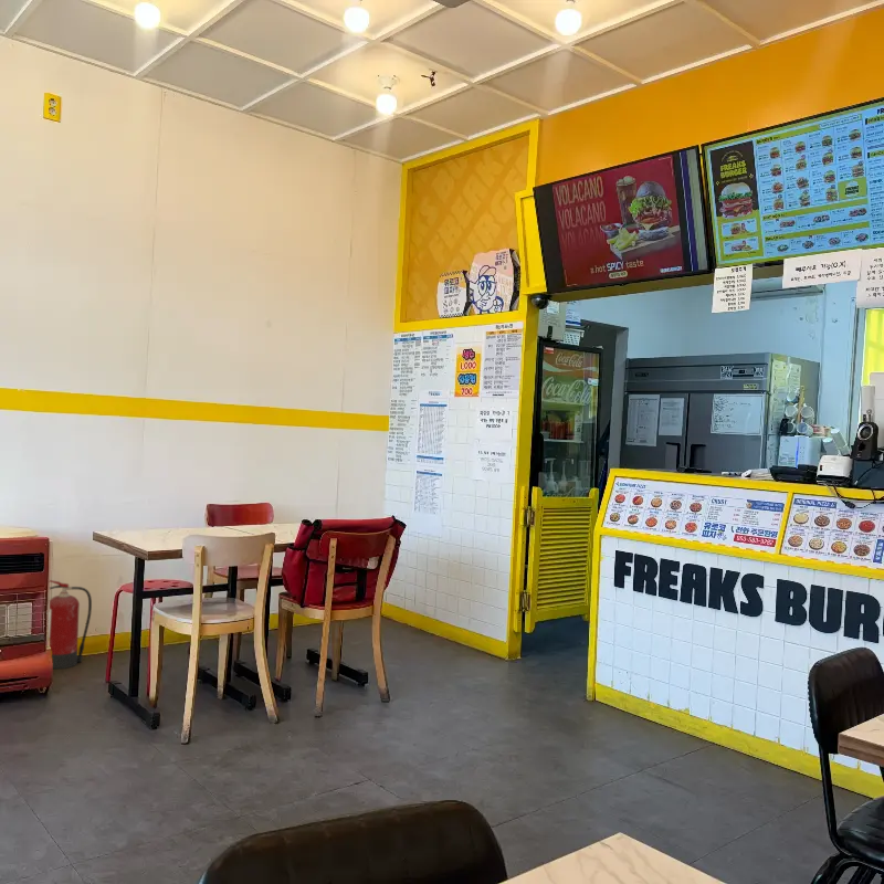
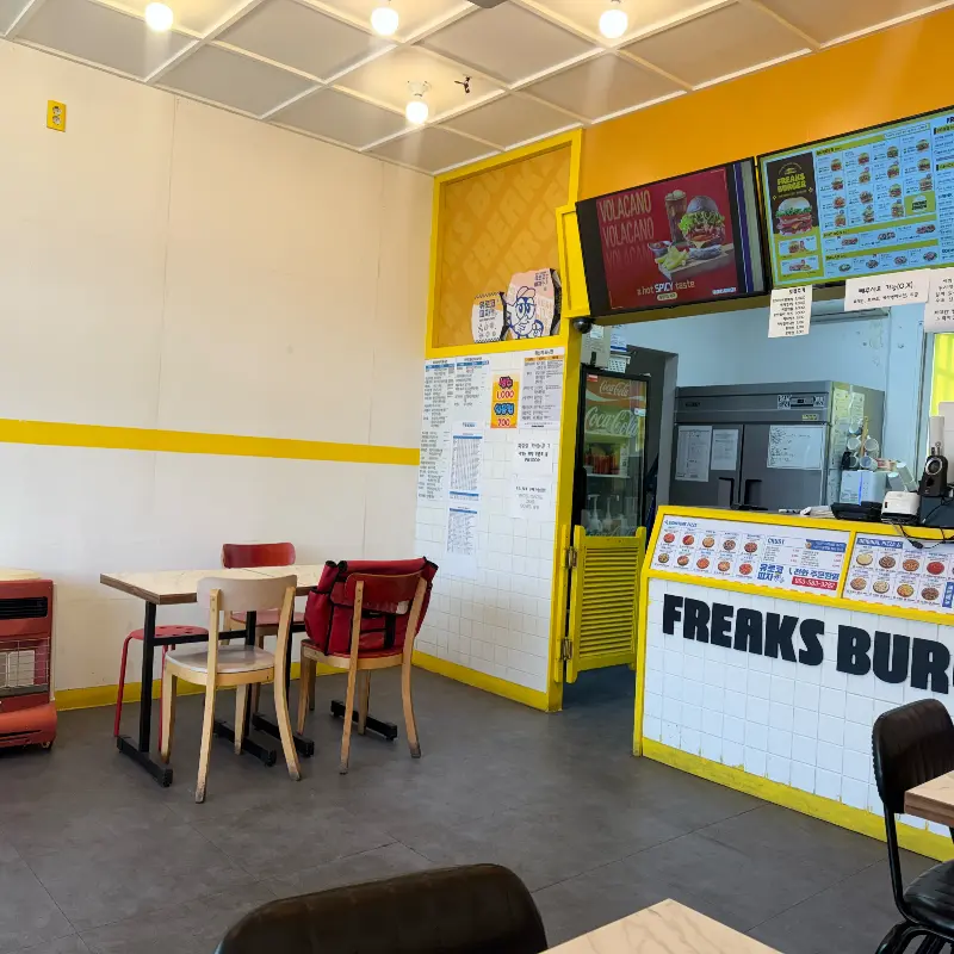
- fire extinguisher (66, 620)
